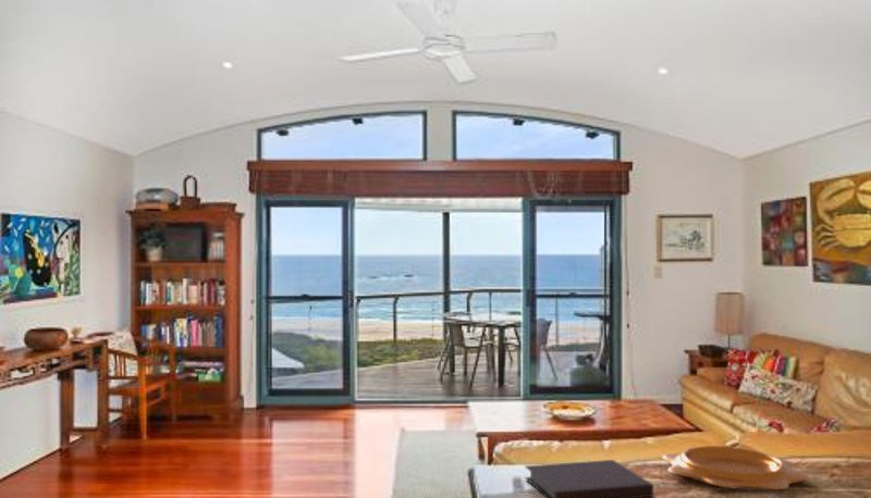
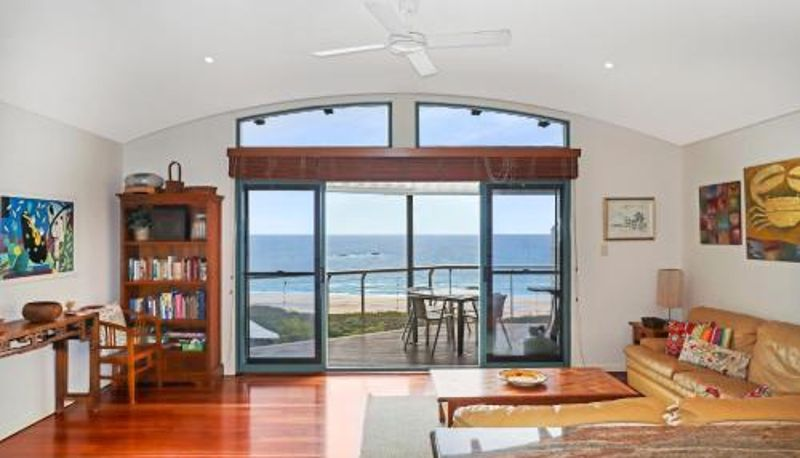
- notebook (586, 481)
- decorative bowl (731, 465)
